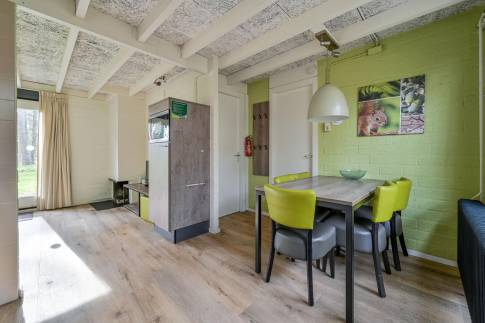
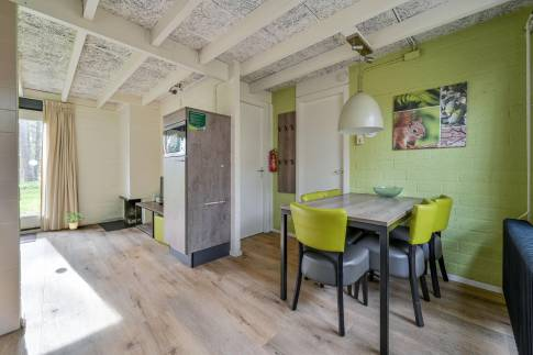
+ potted plant (75, 219)
